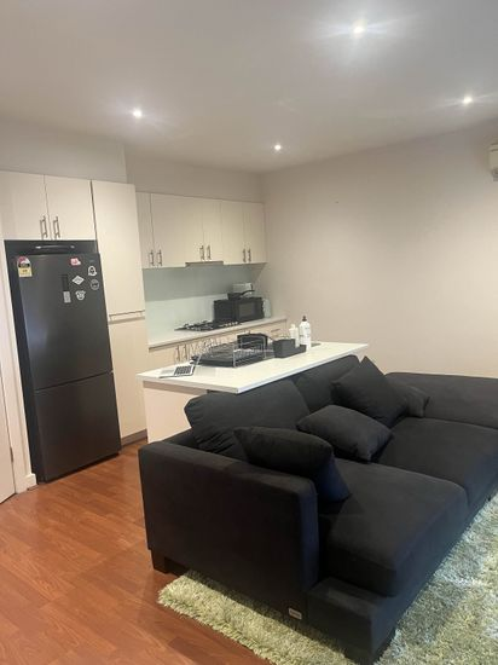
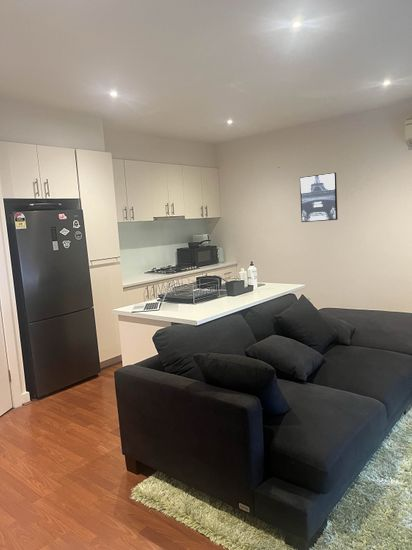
+ wall art (318, 198)
